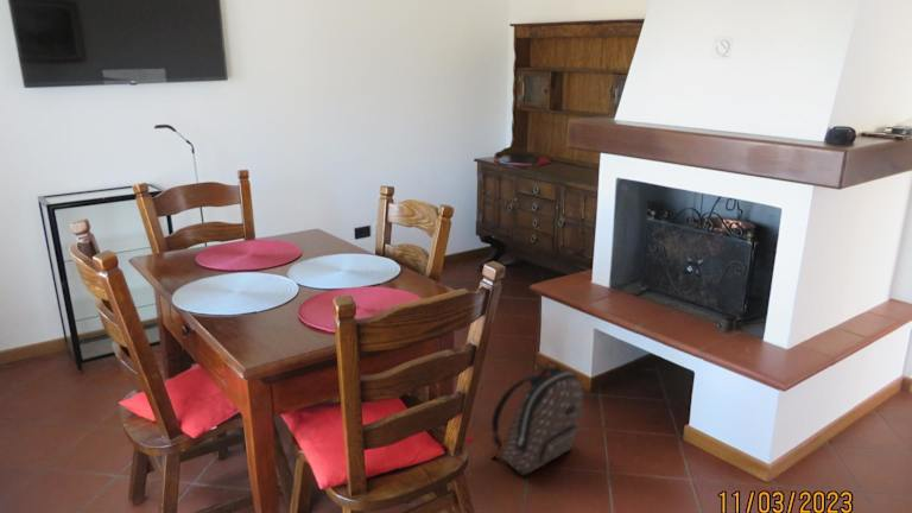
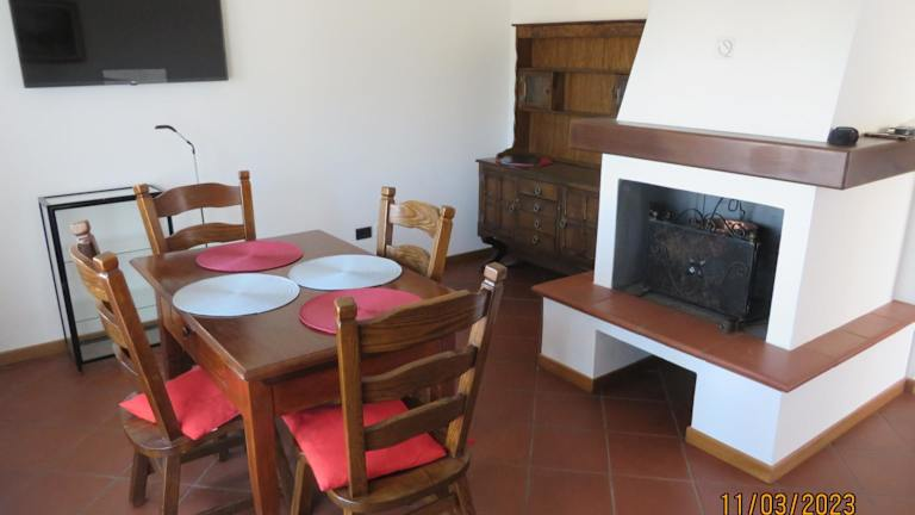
- backpack (539, 410)
